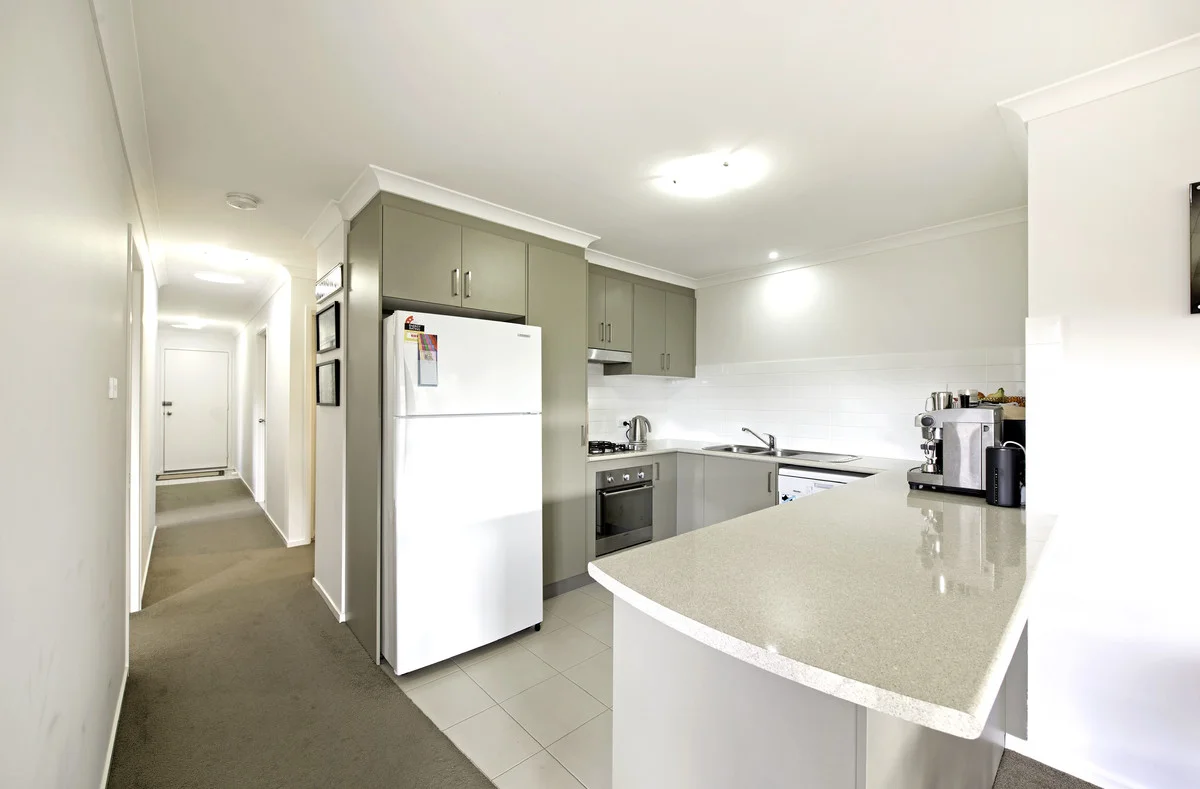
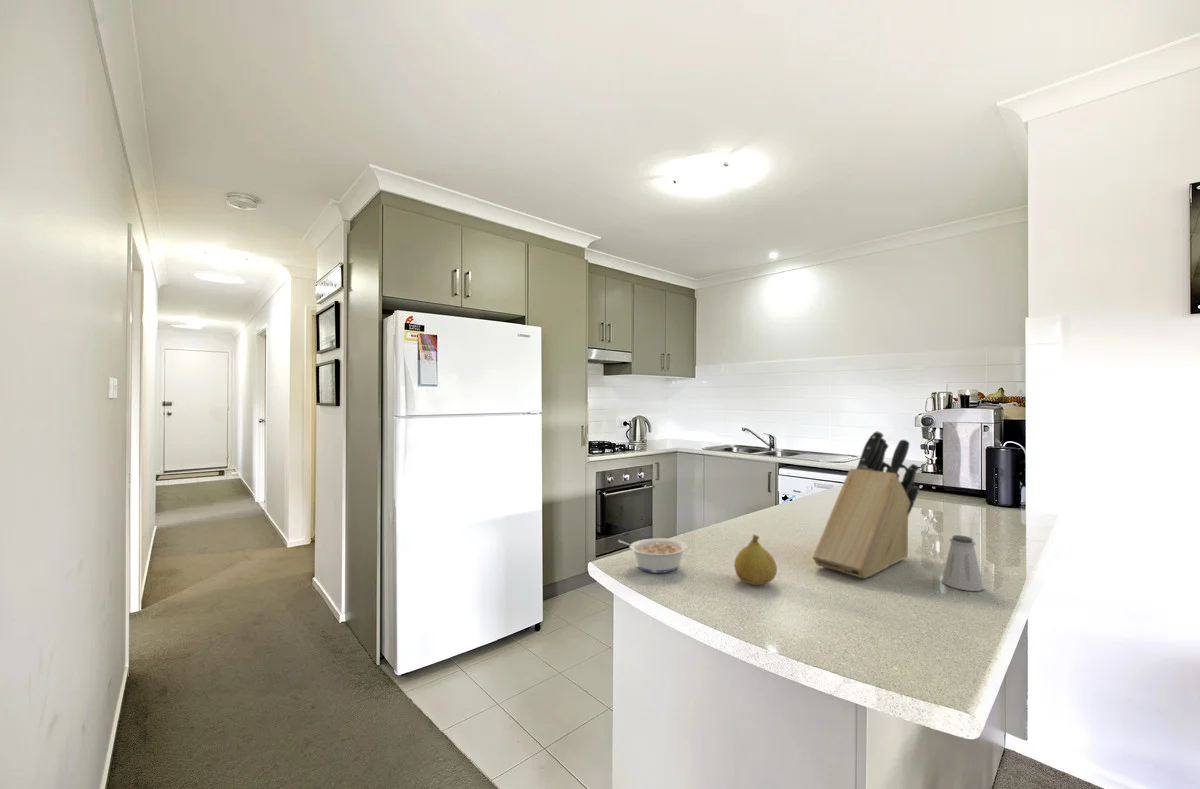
+ saltshaker (962, 560)
+ legume (656, 554)
+ knife block (870, 496)
+ fruit (755, 558)
